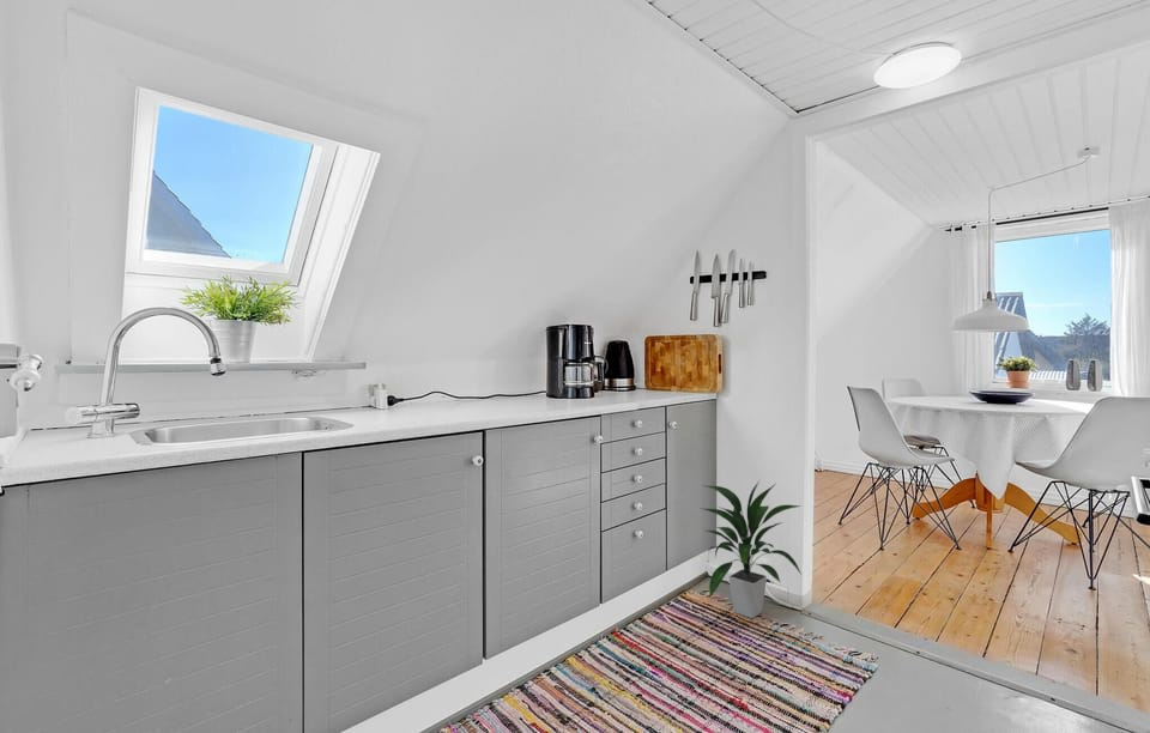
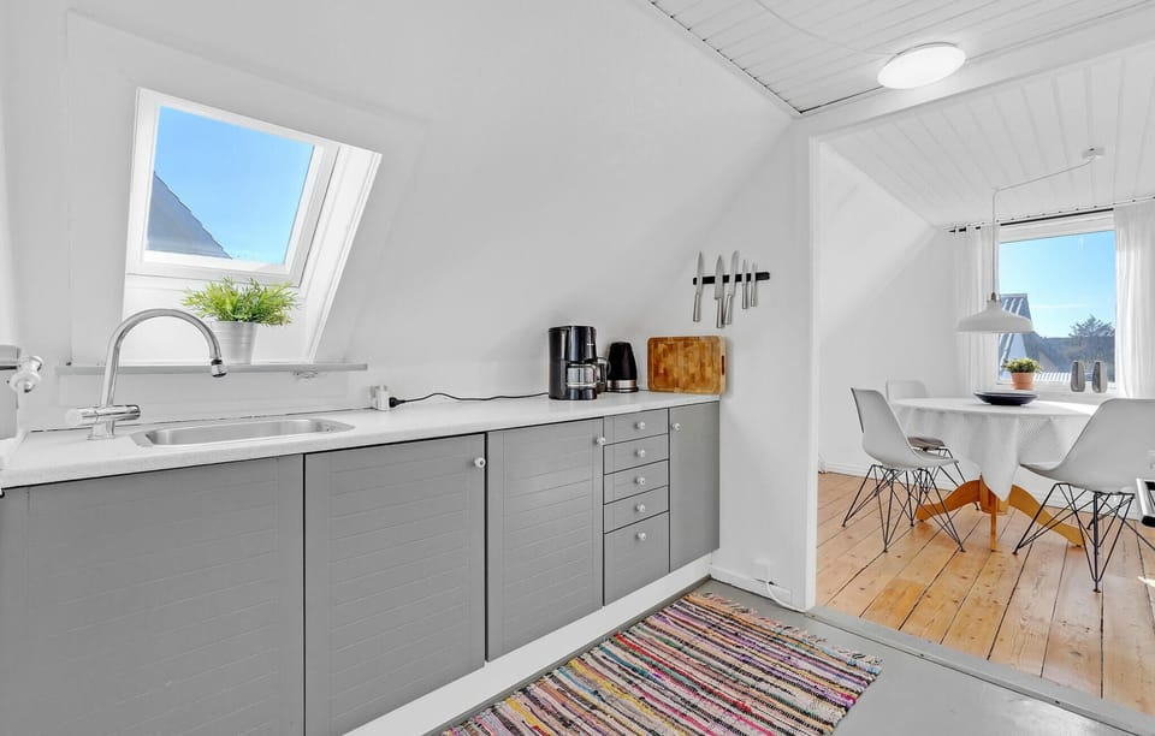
- indoor plant (743, 545)
